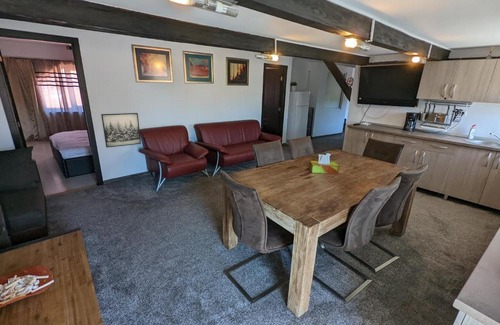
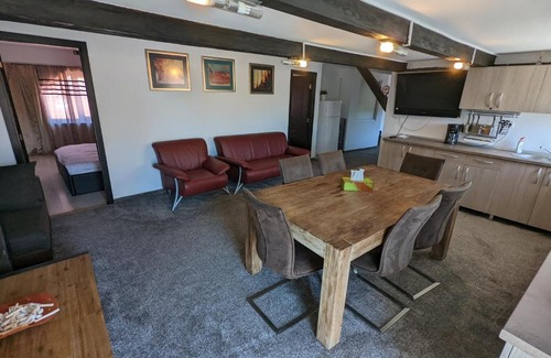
- wall art (122, 129)
